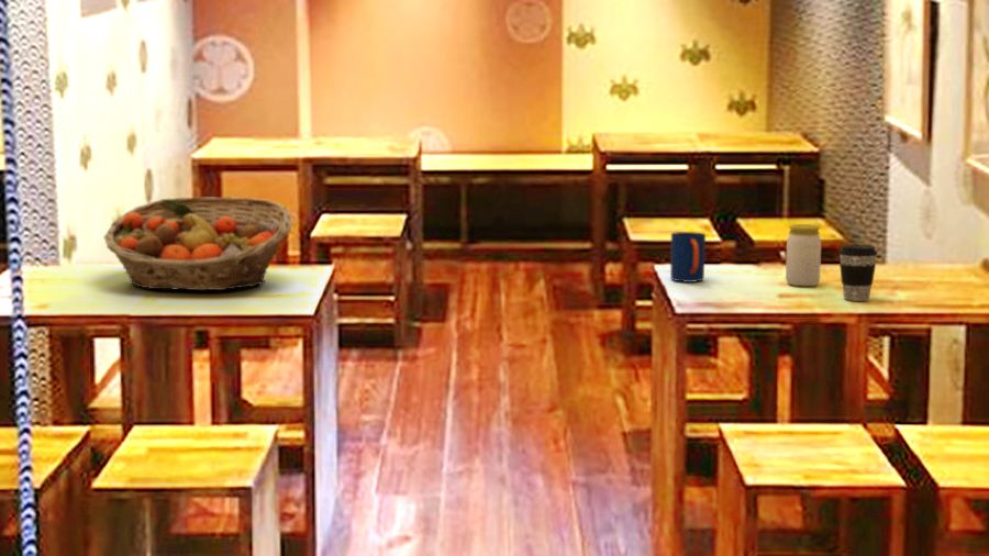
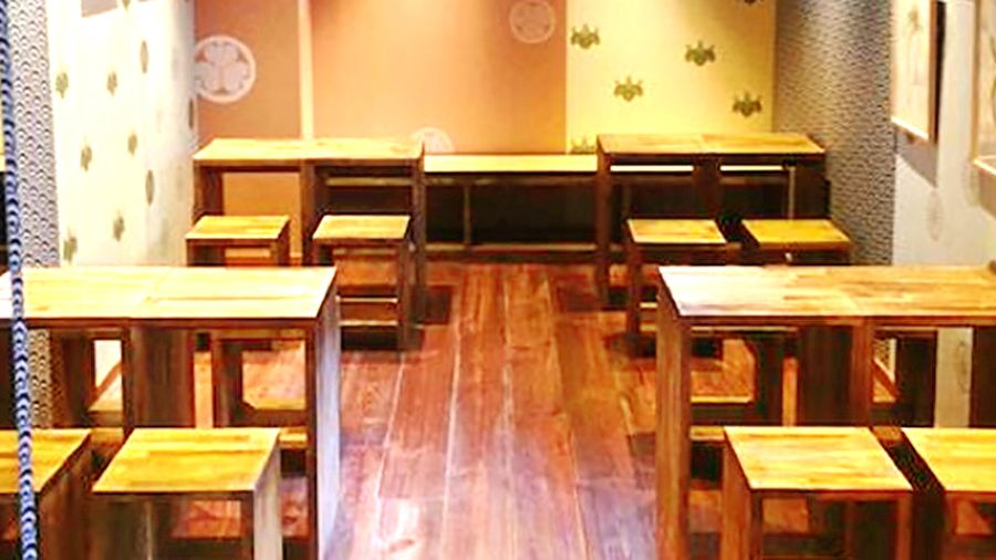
- coffee cup (857, 273)
- fruit basket (199, 242)
- mug (689, 257)
- jar (803, 254)
